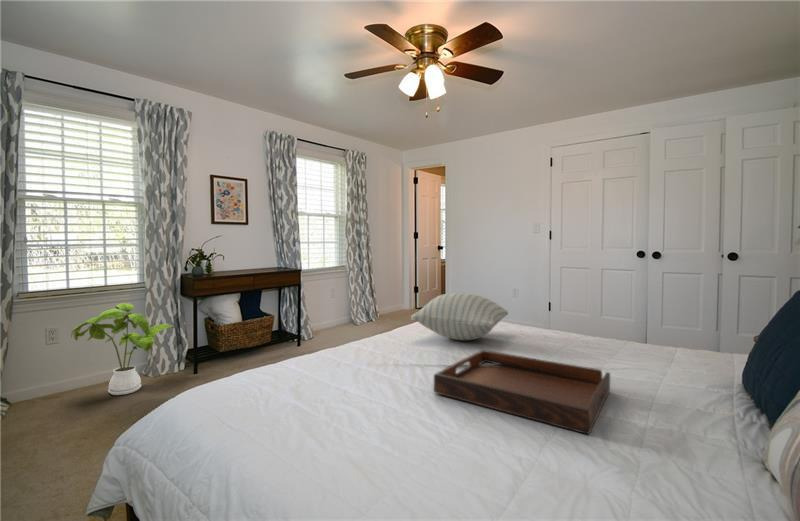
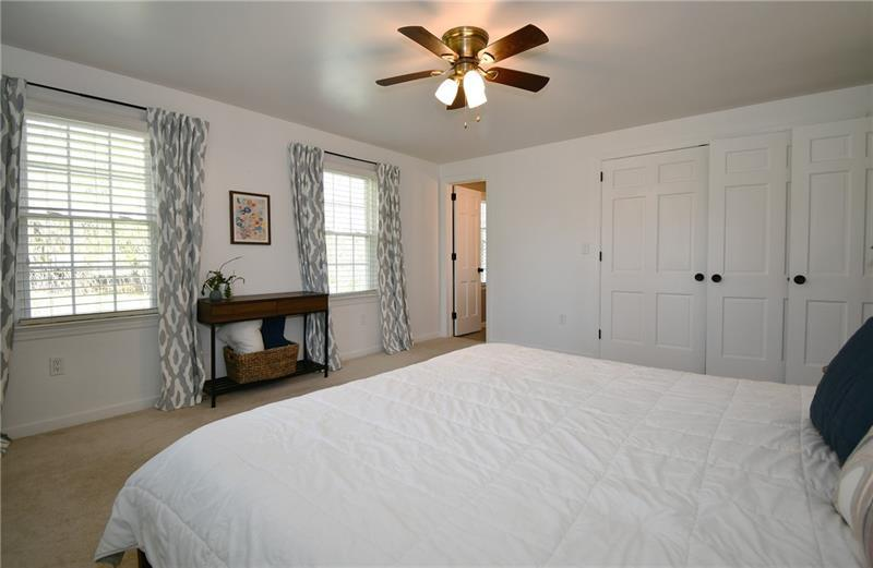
- pillow (461, 315)
- serving tray (523, 382)
- house plant (130, 351)
